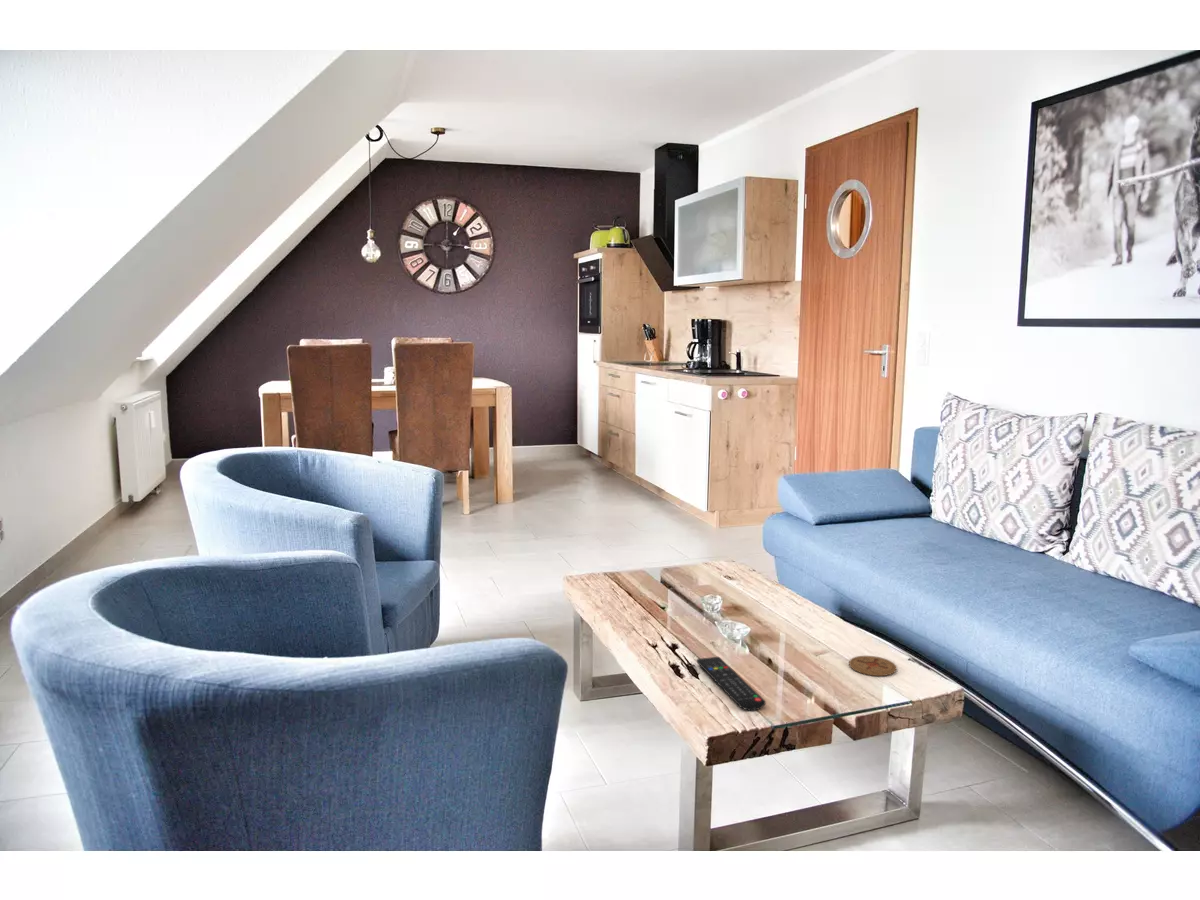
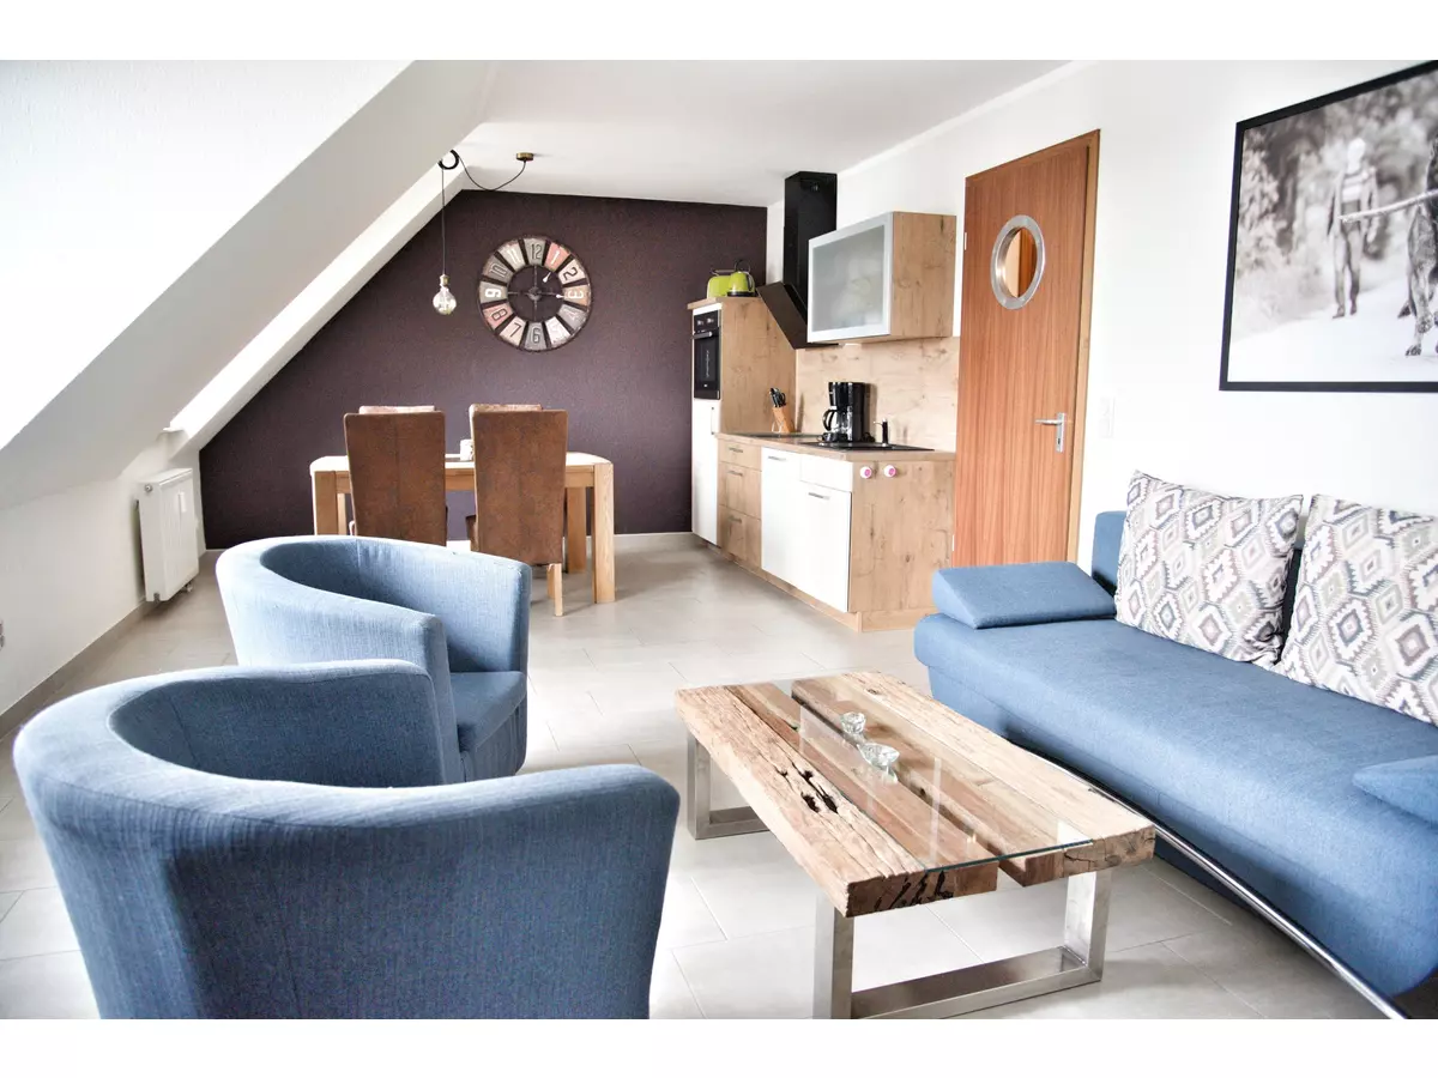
- coaster (872, 665)
- remote control (729, 682)
